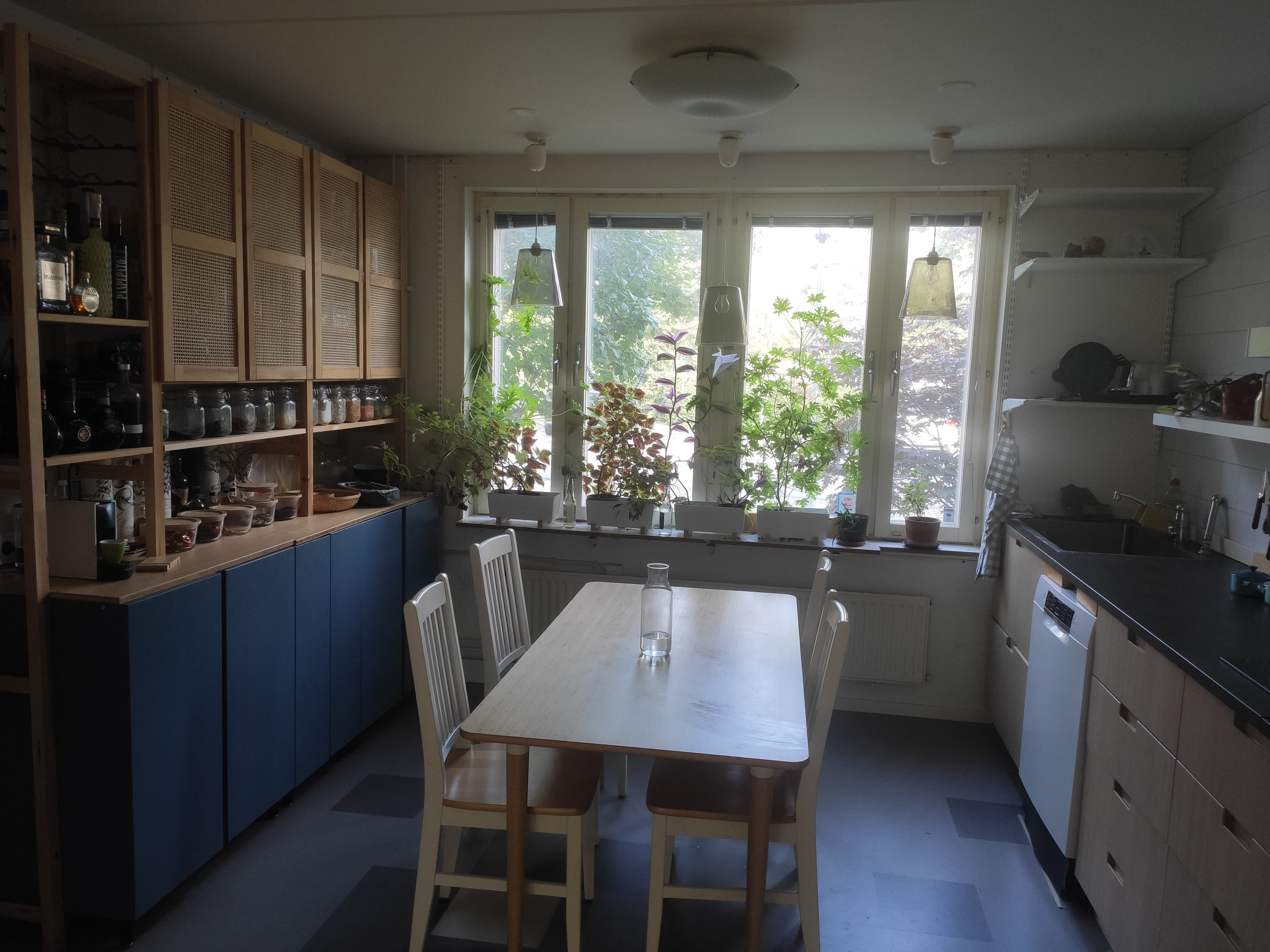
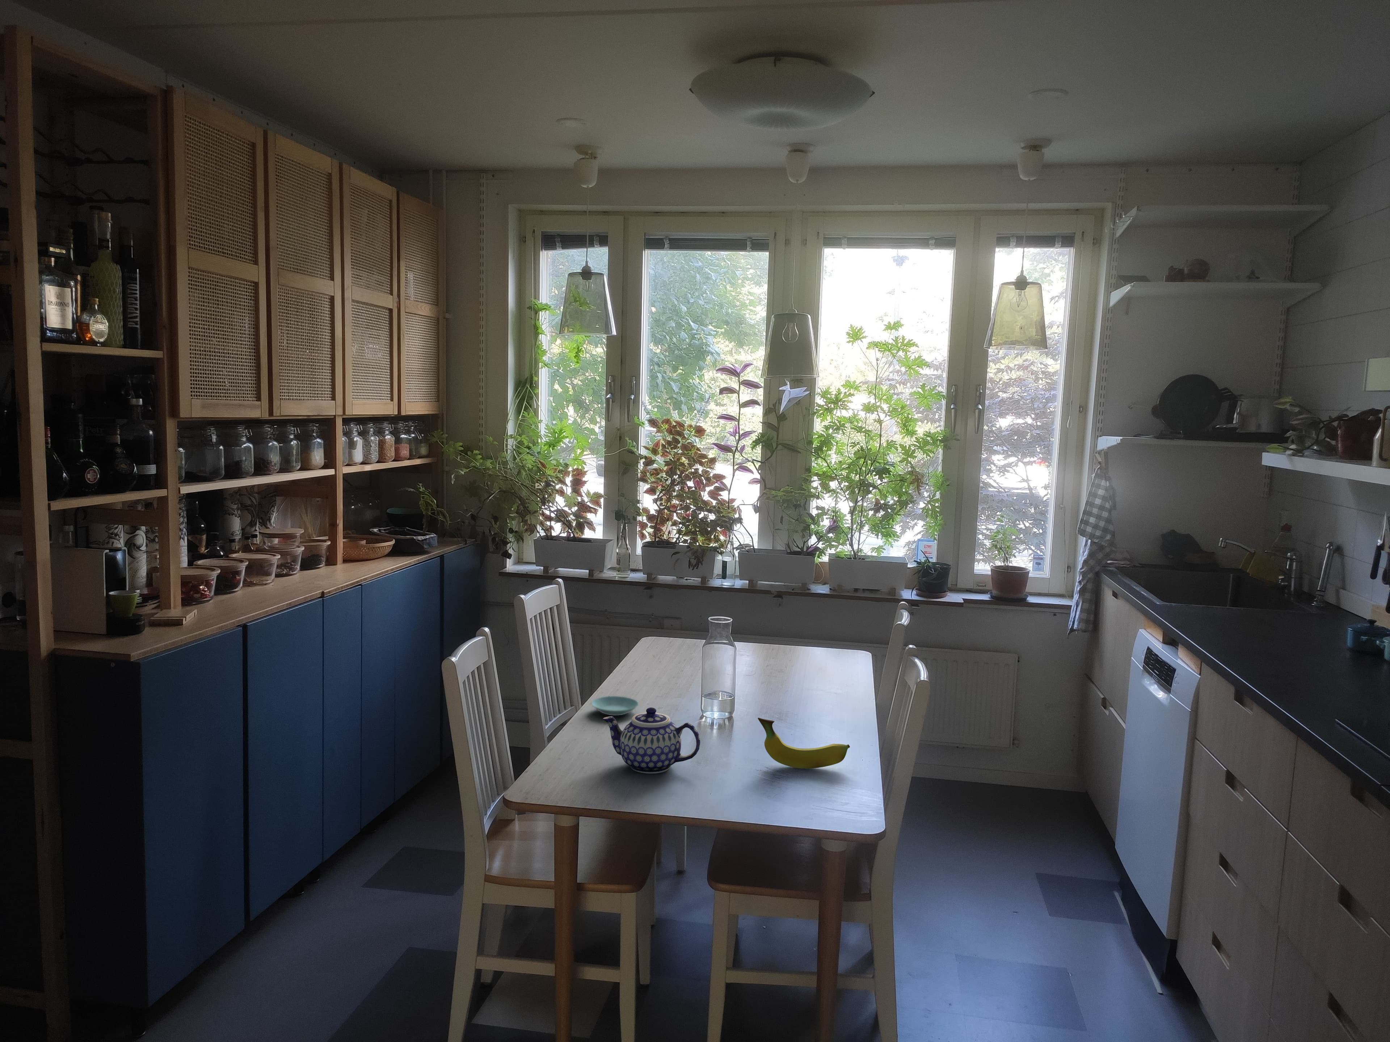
+ fruit (803, 749)
+ saucer (615, 707)
+ teapot (650, 737)
